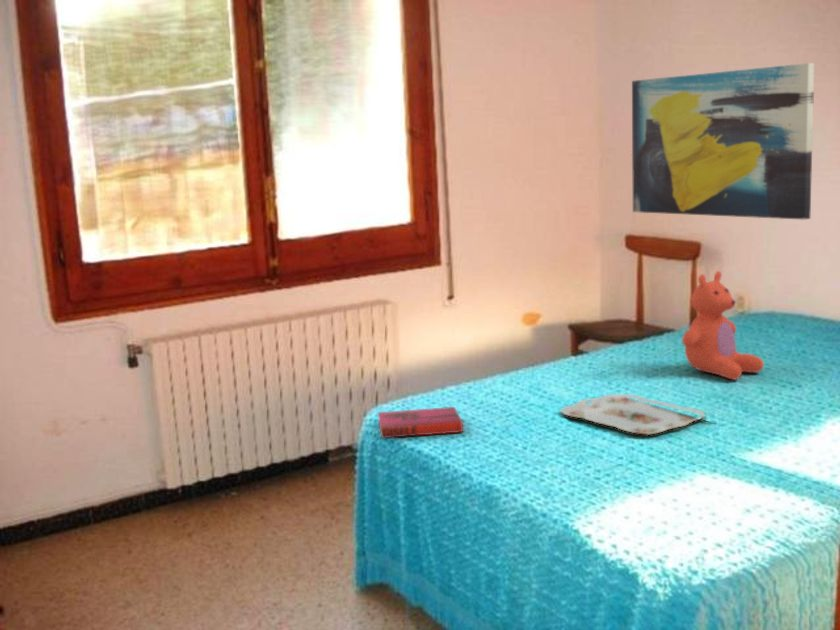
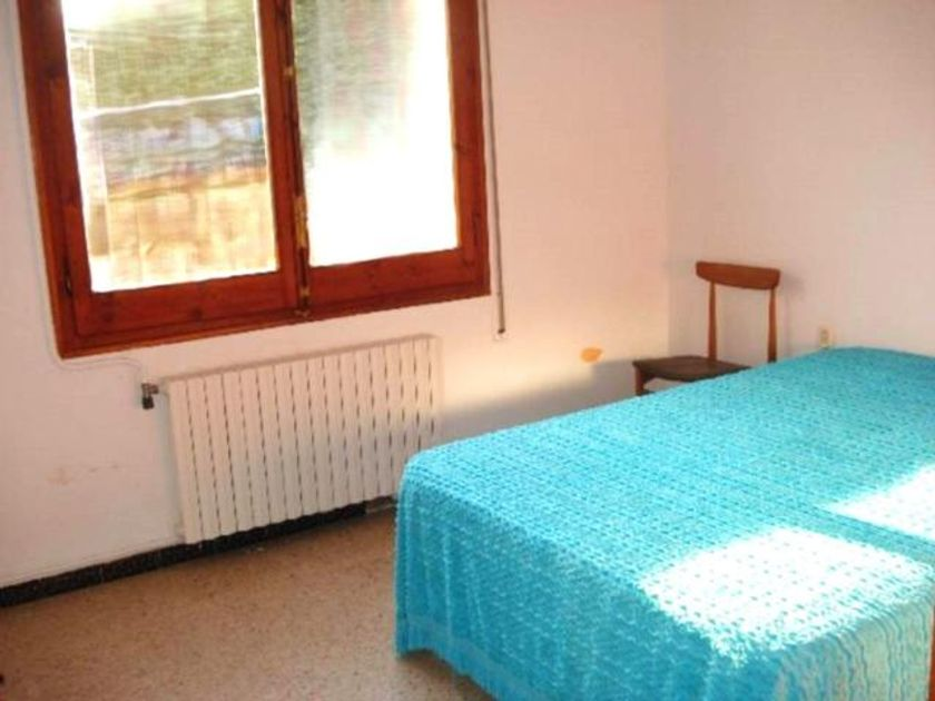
- teddy bear (722, 323)
- hardback book (419, 422)
- wall art (714, 144)
- serving tray (631, 414)
